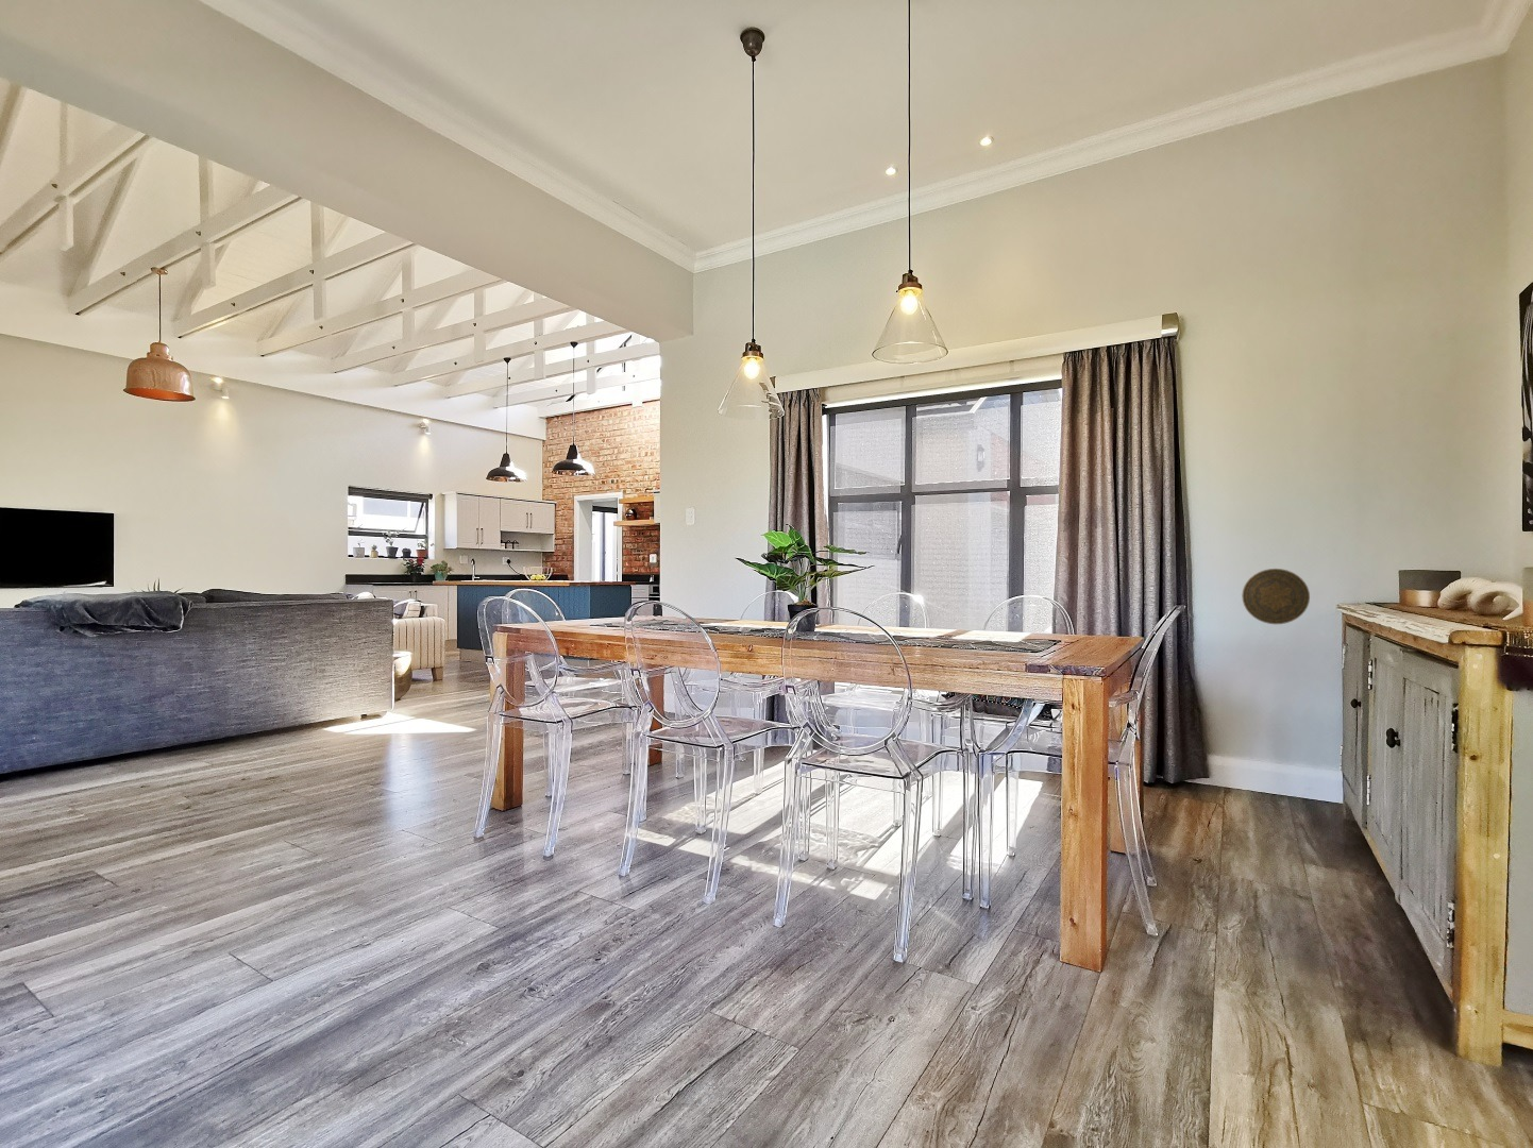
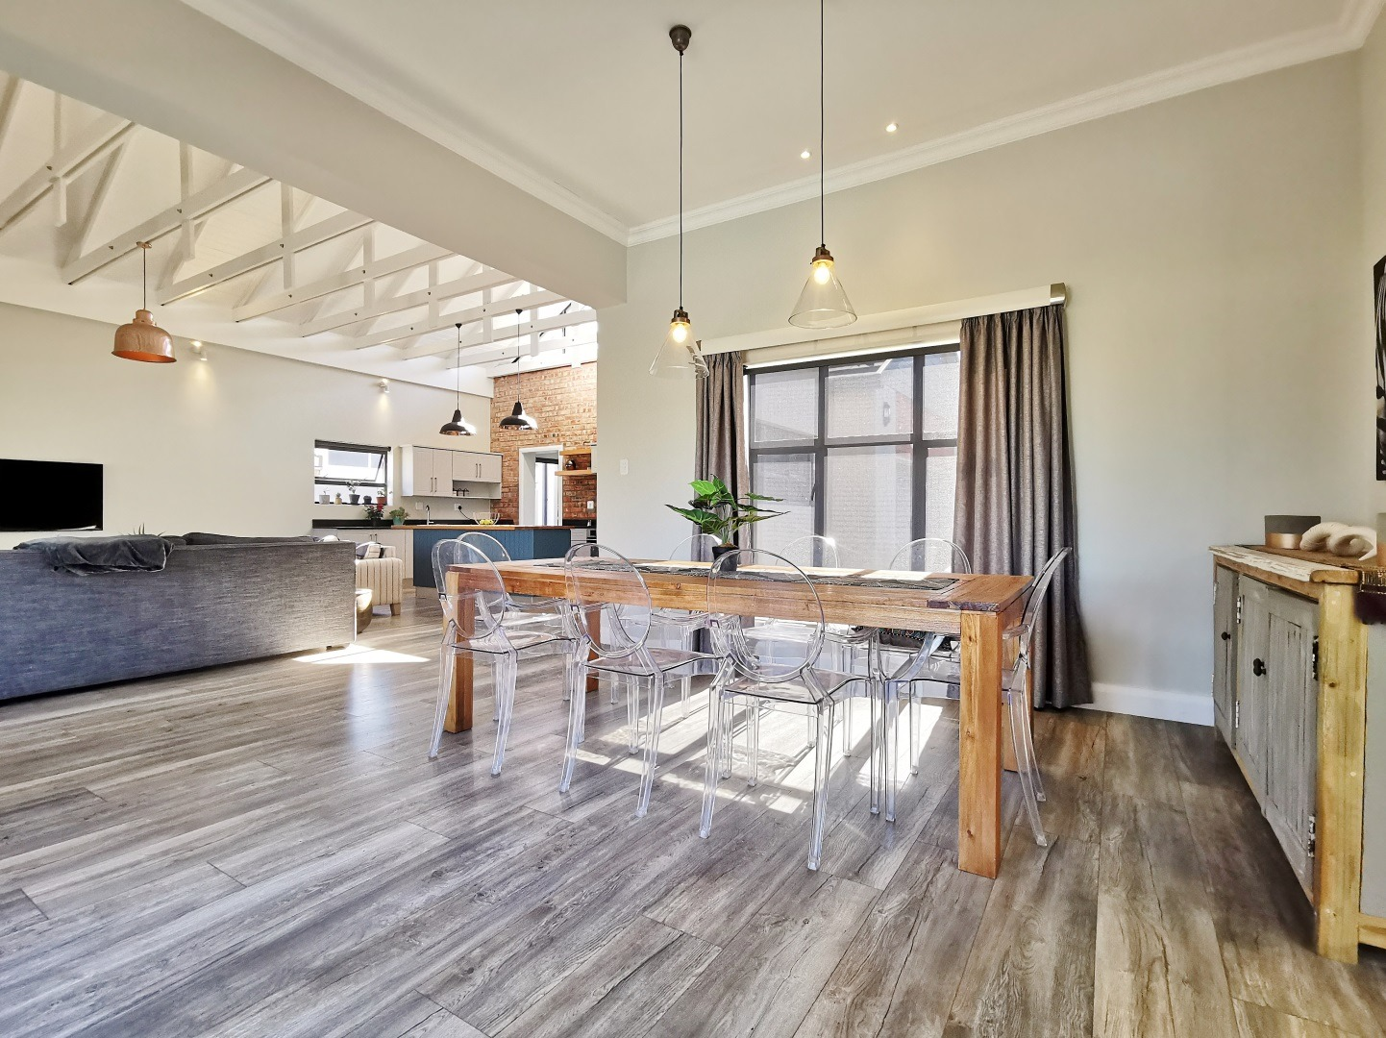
- decorative plate (1275, 597)
